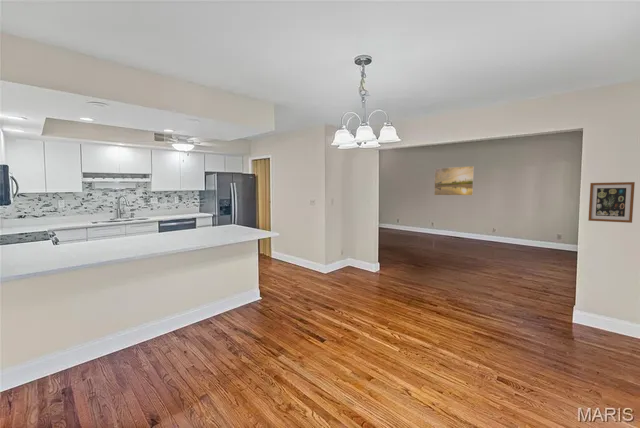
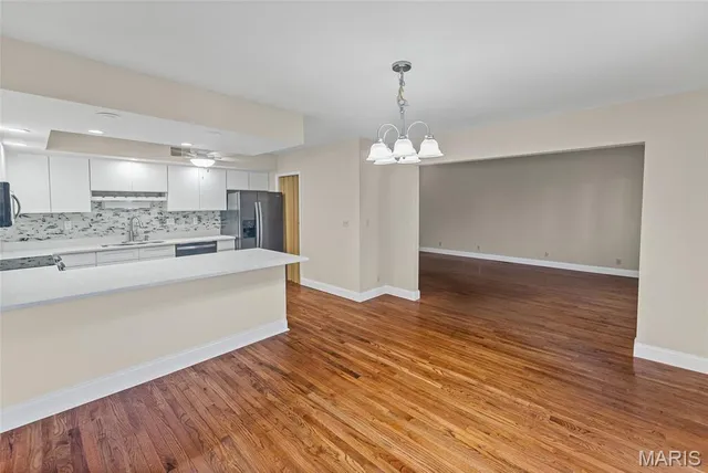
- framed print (453, 181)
- wall art (610, 202)
